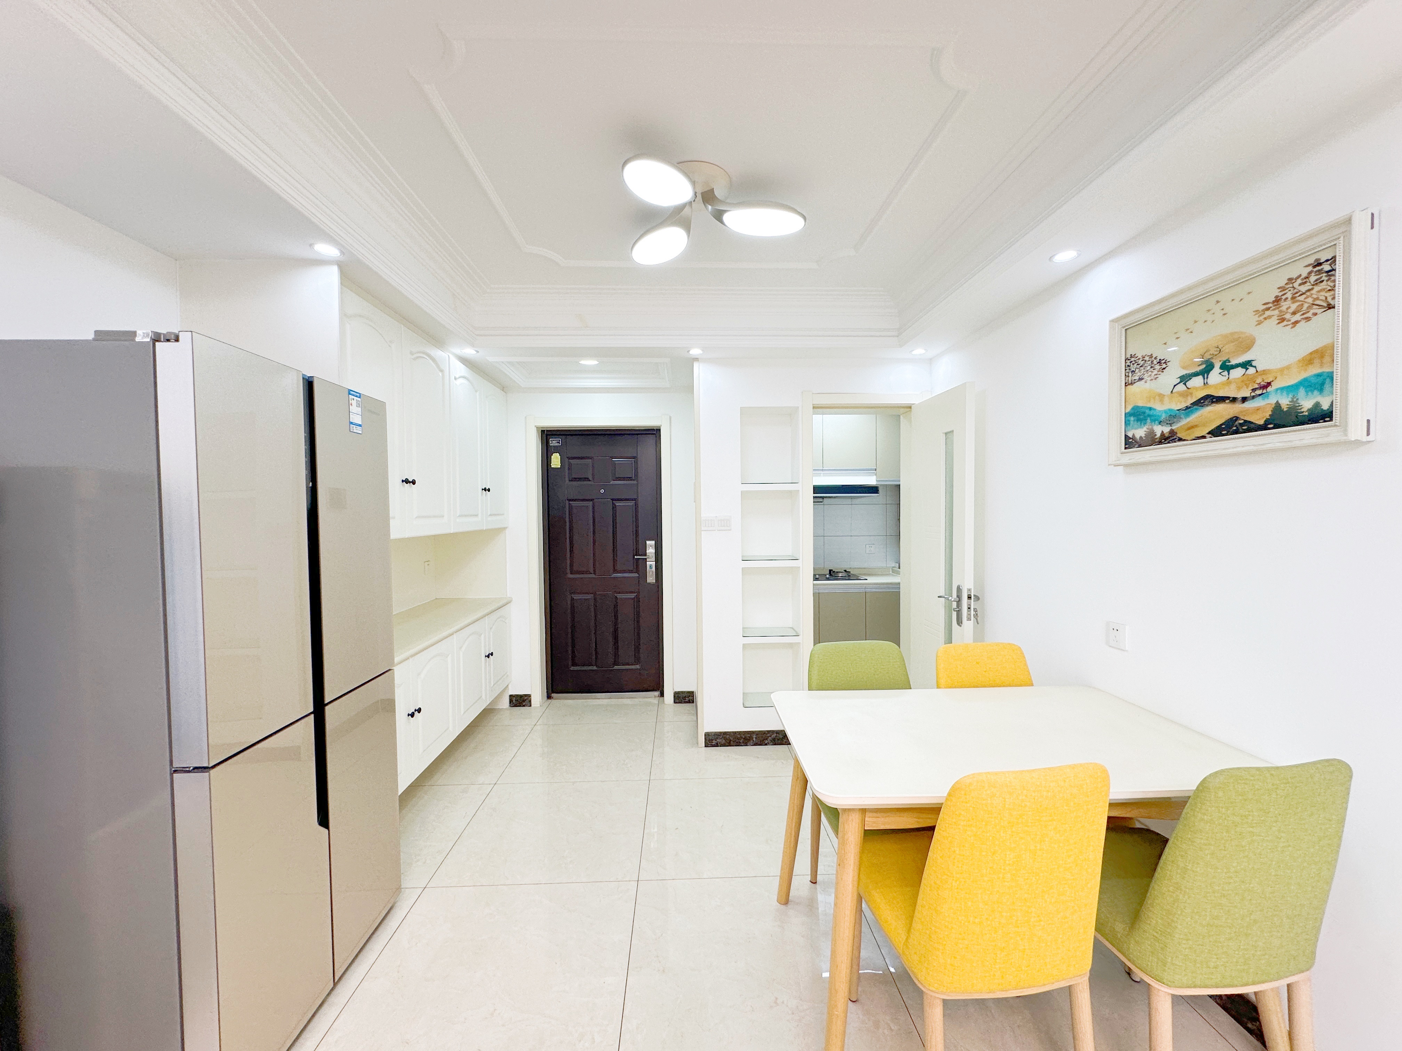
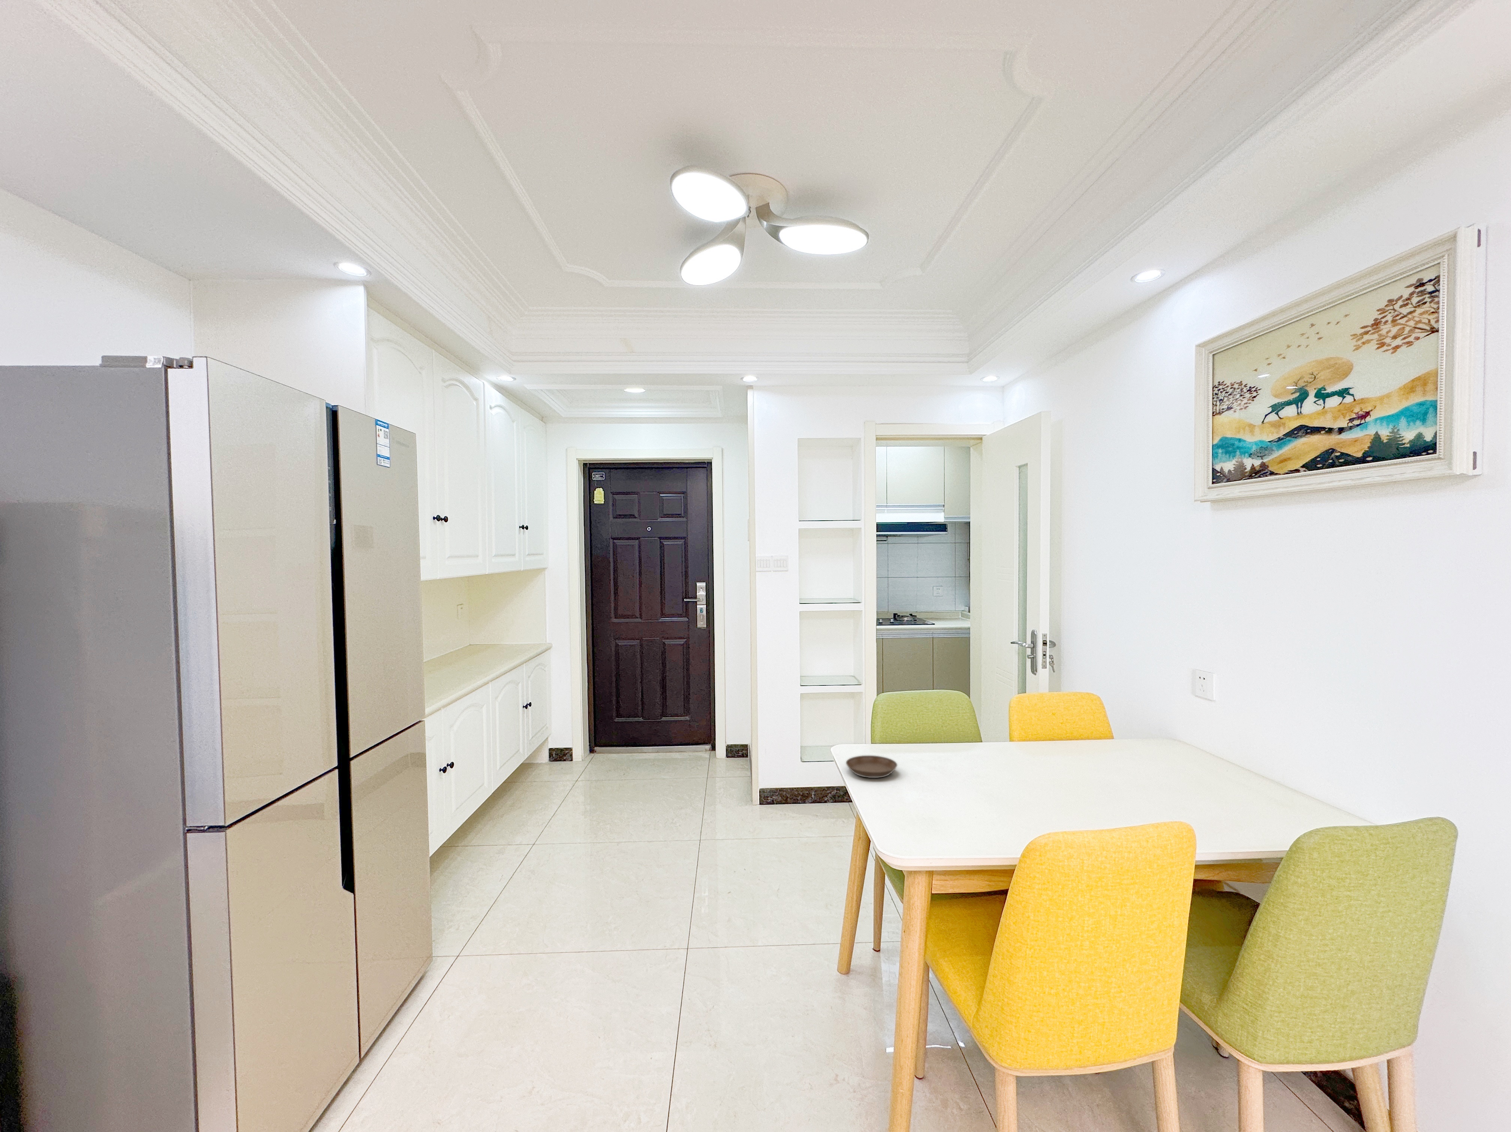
+ saucer (871, 767)
